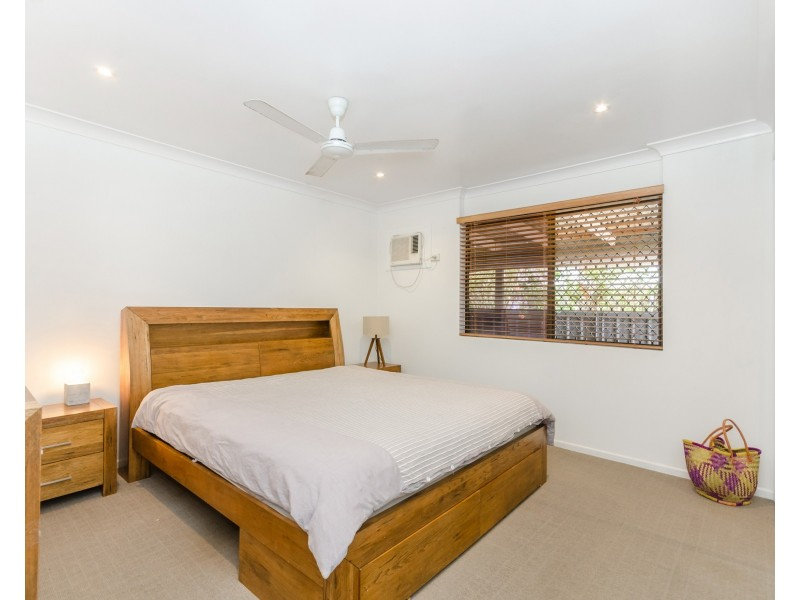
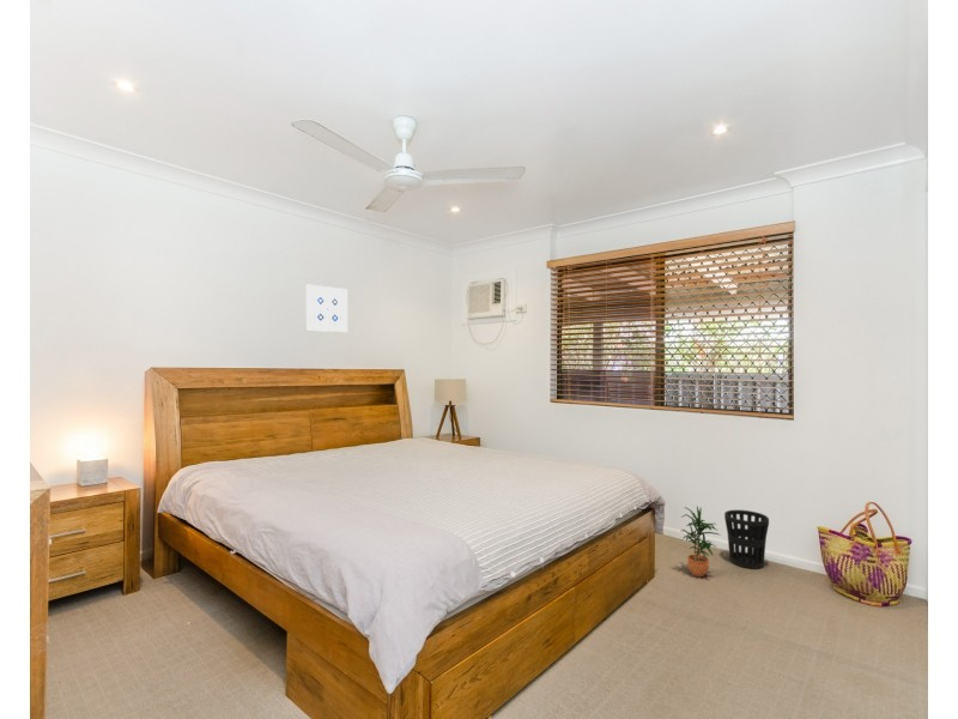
+ potted plant (701, 539)
+ wall art (327, 309)
+ wastebasket (746, 539)
